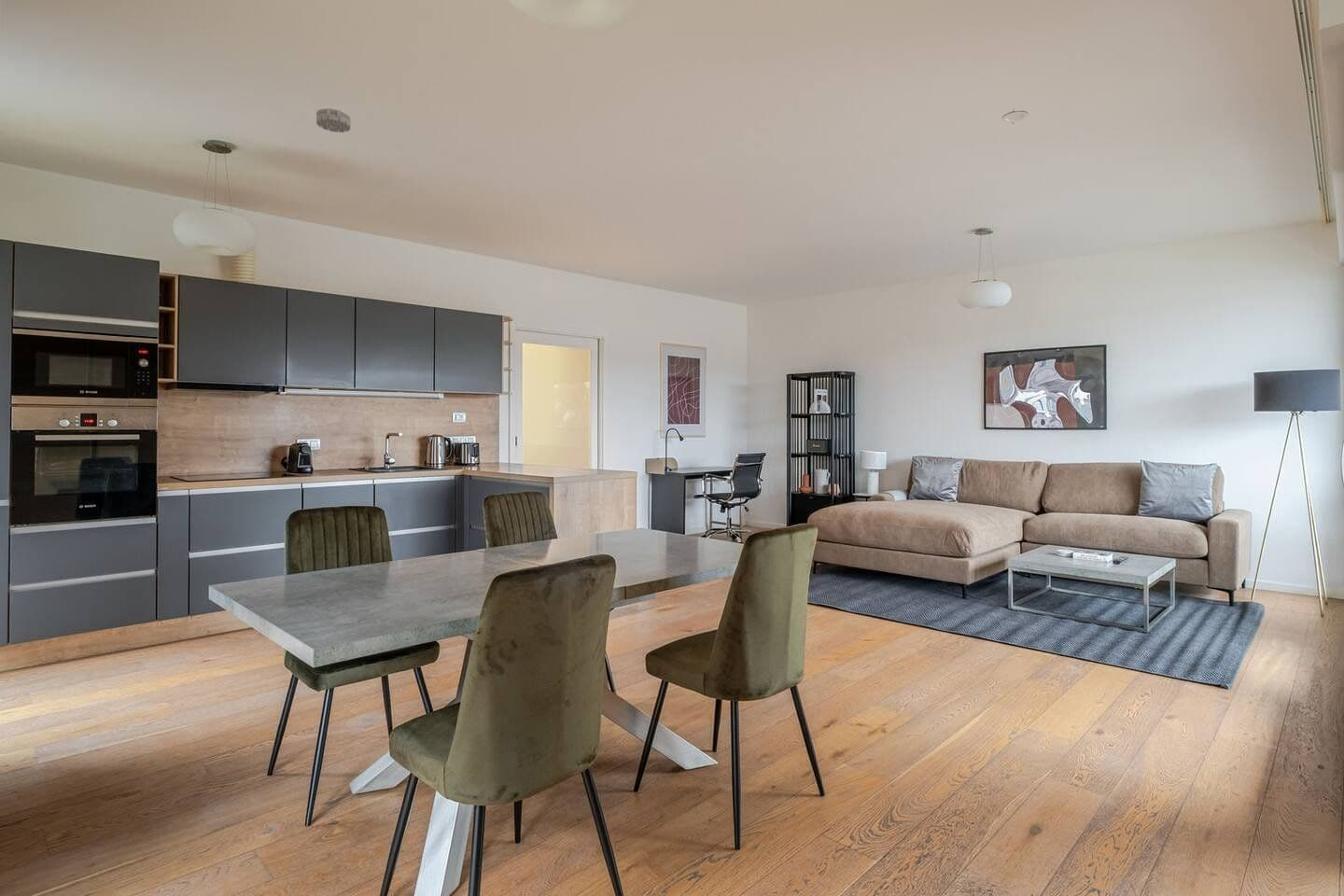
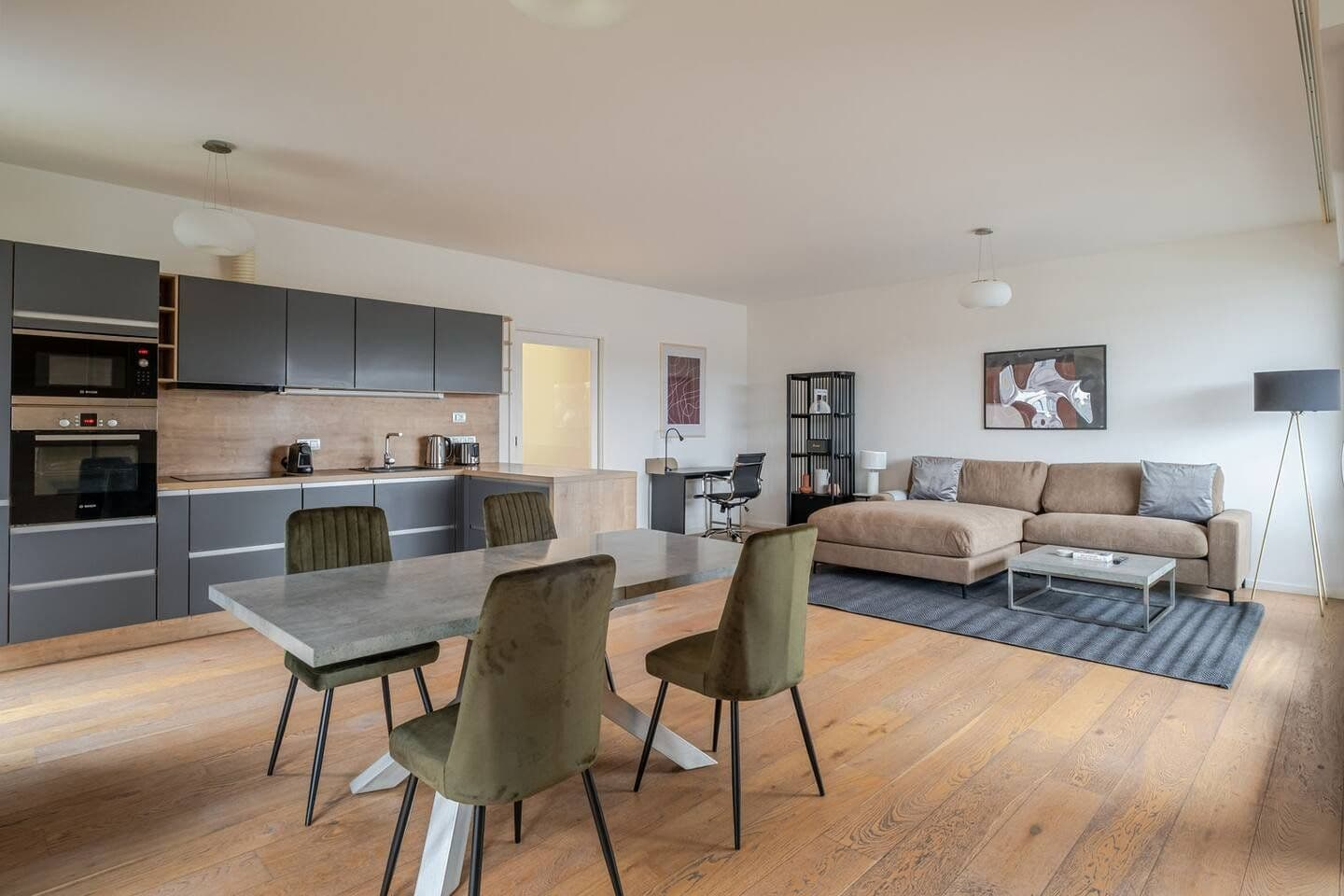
- recessed light (1015, 115)
- smoke detector (333, 119)
